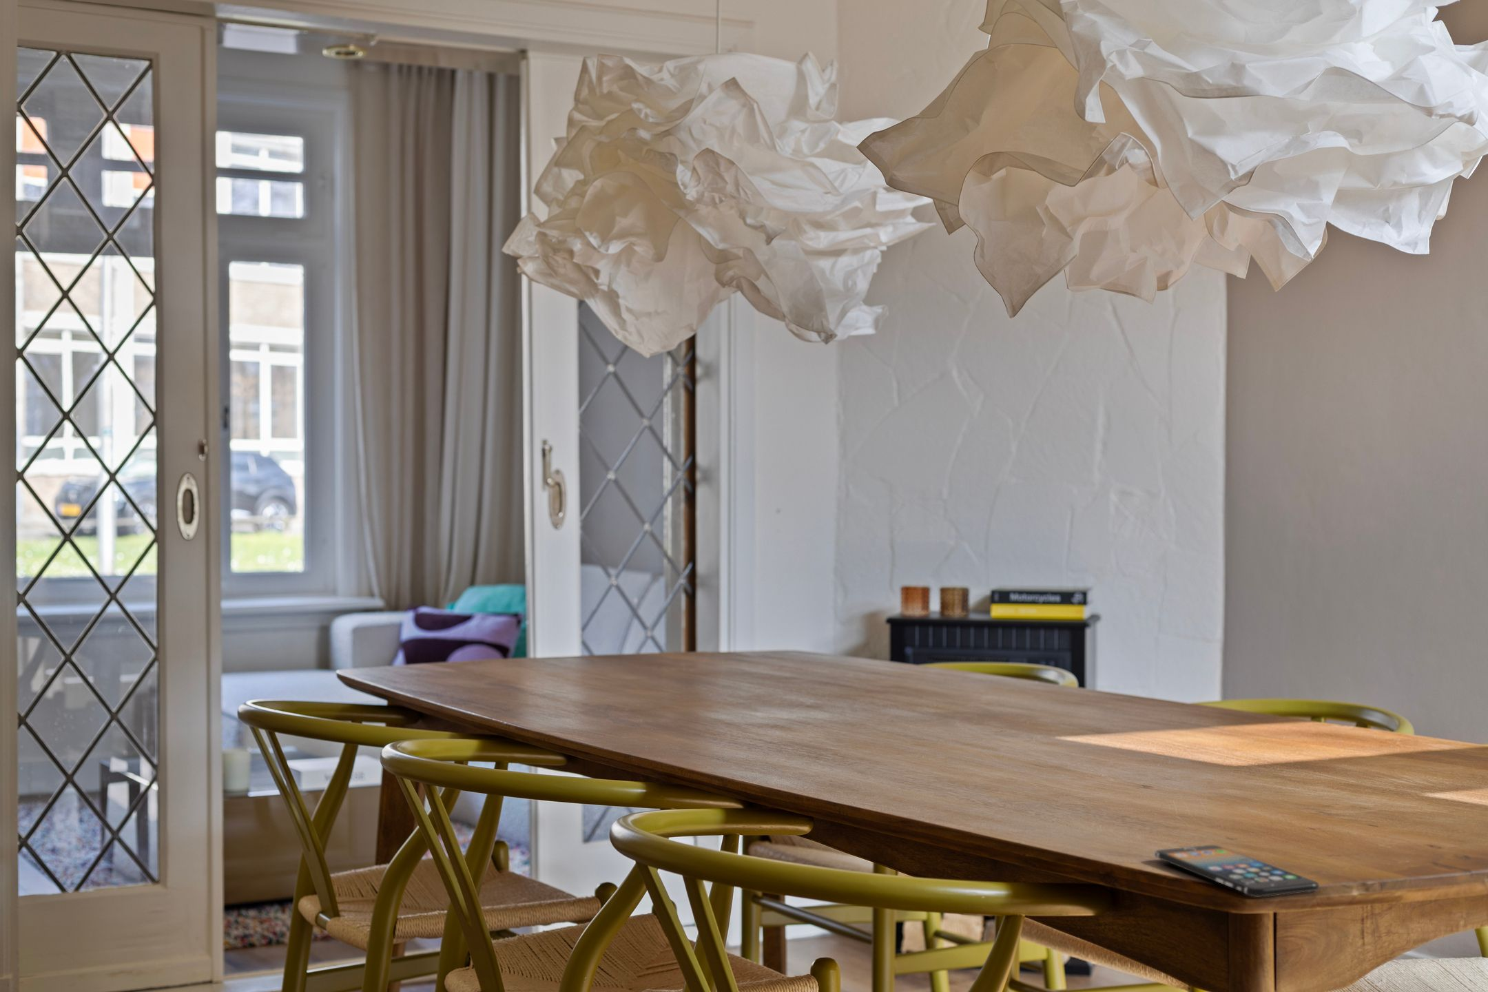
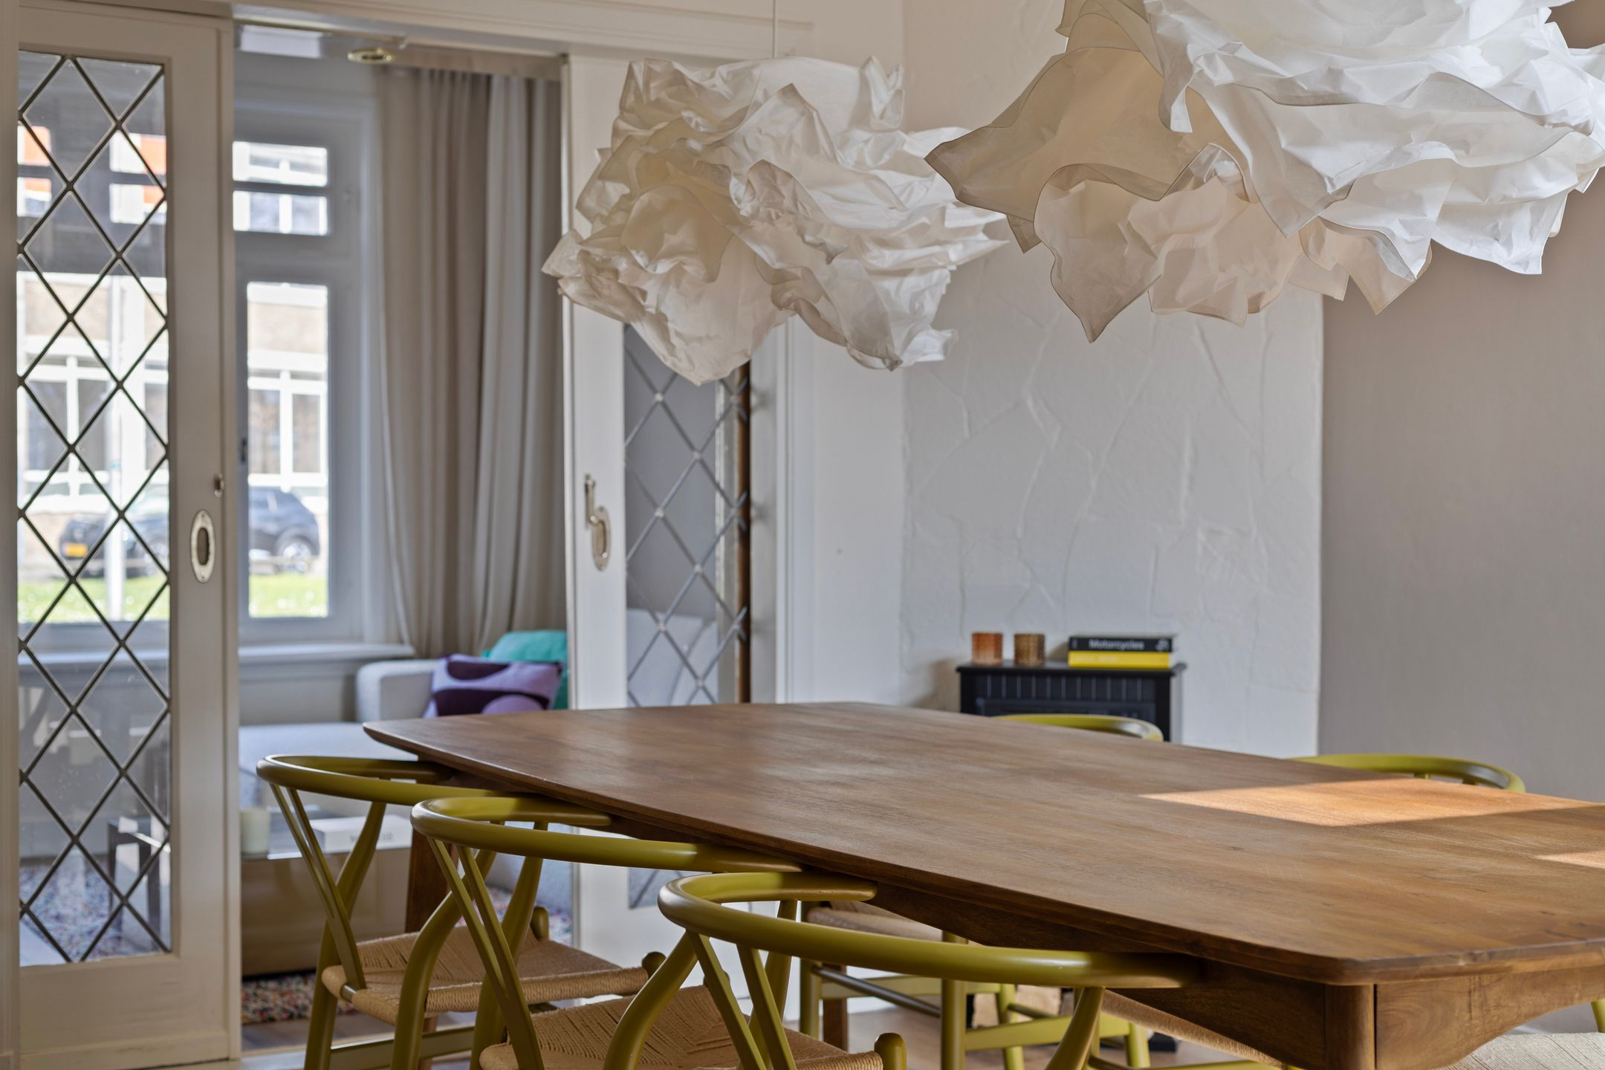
- smartphone (1233, 869)
